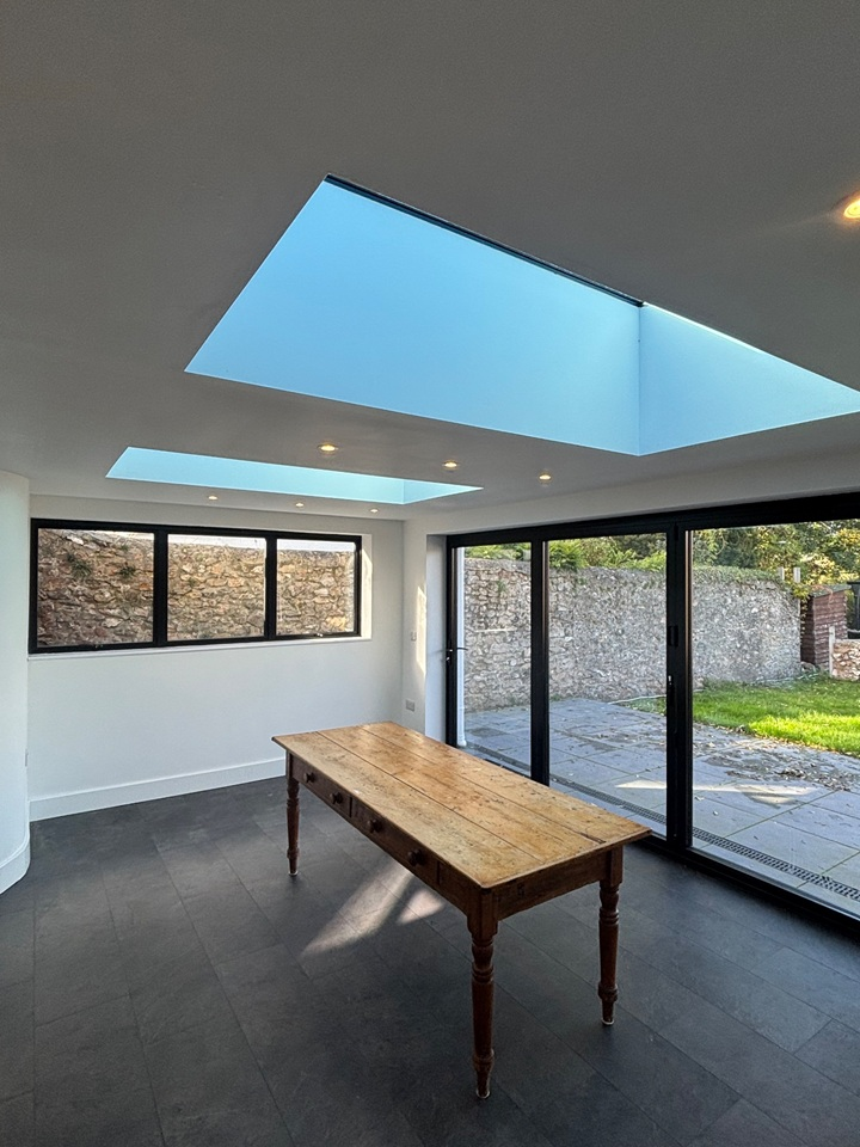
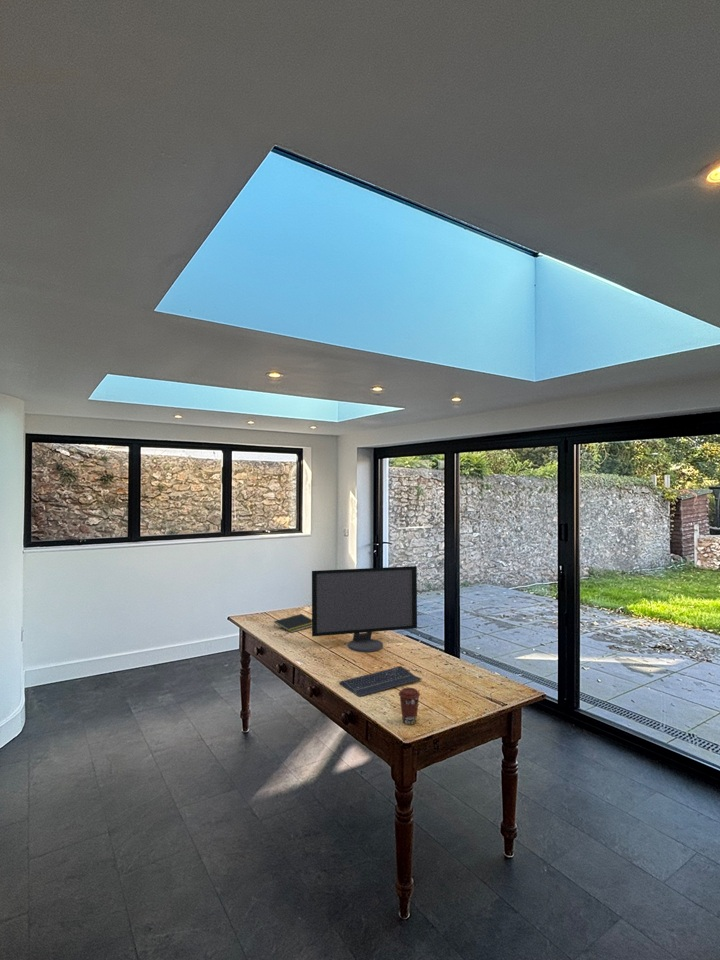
+ coffee cup (409, 706)
+ computer monitor (365, 607)
+ keyboard (381, 680)
+ notepad (296, 622)
